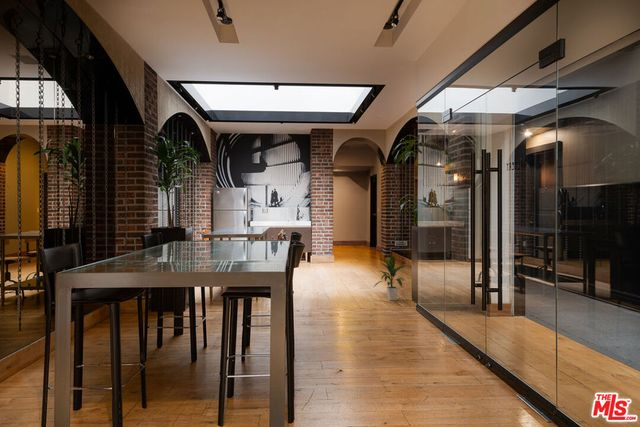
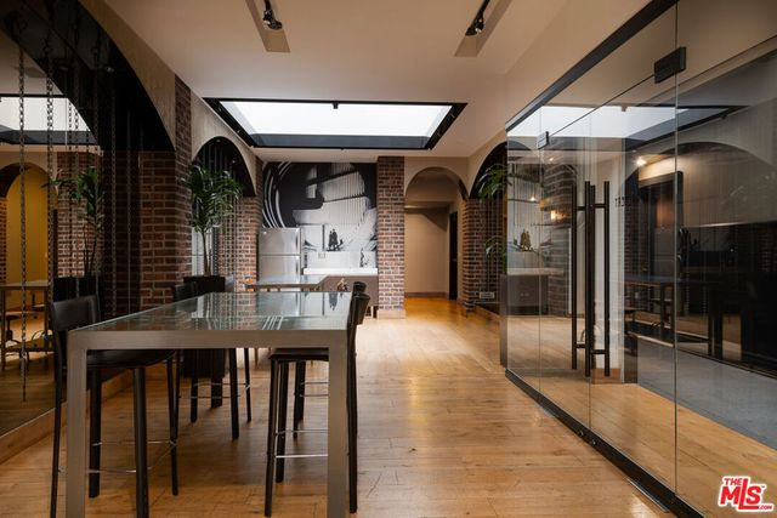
- indoor plant (389, 276)
